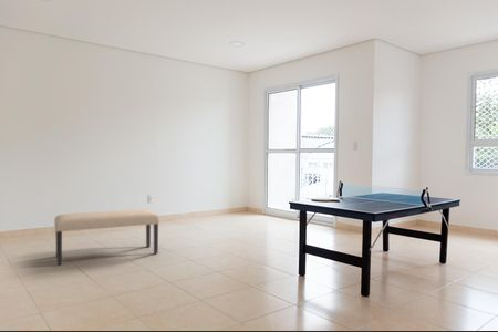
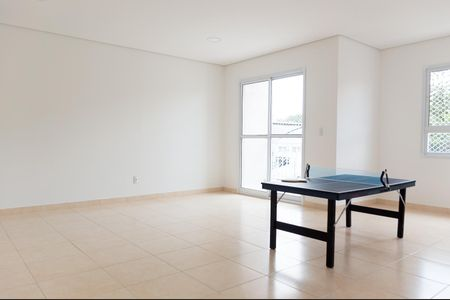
- bench (107, 227)
